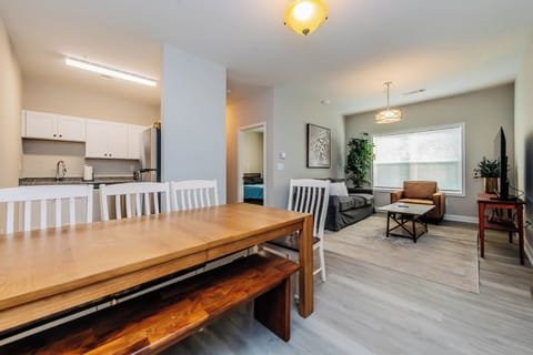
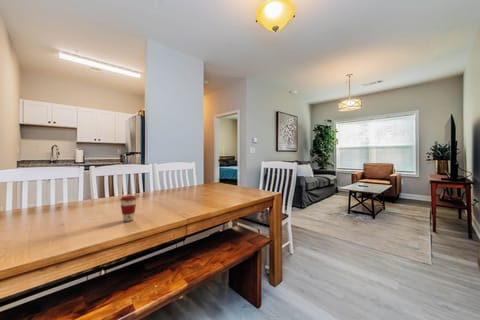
+ coffee cup (128, 208)
